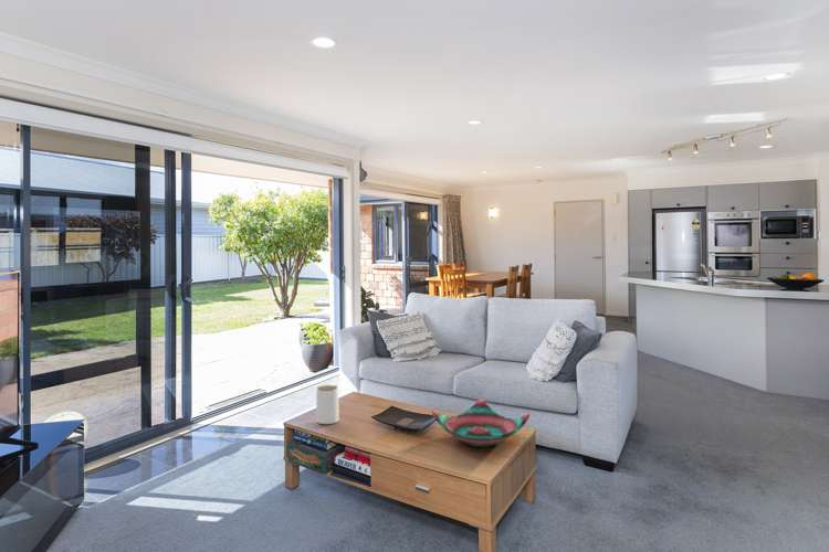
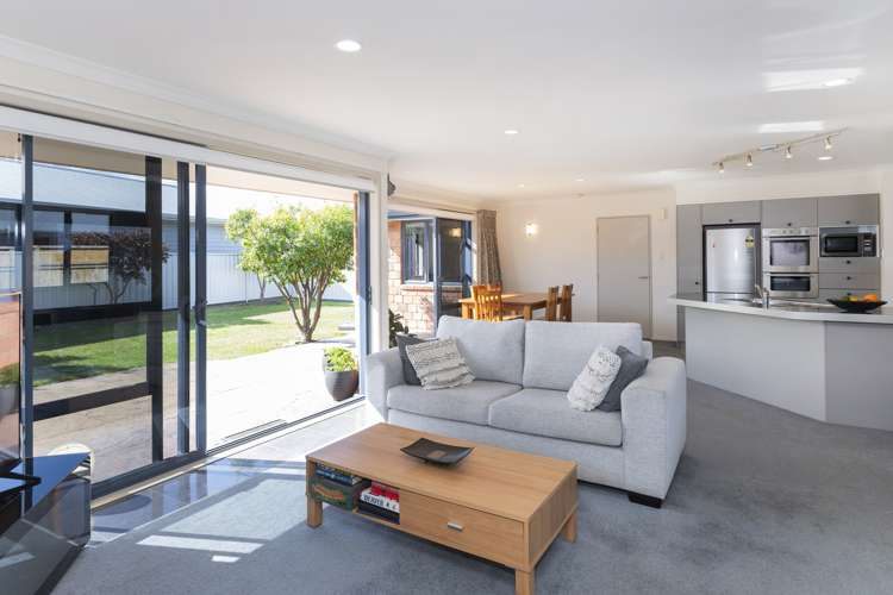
- decorative bowl (480, 425)
- jar (327, 404)
